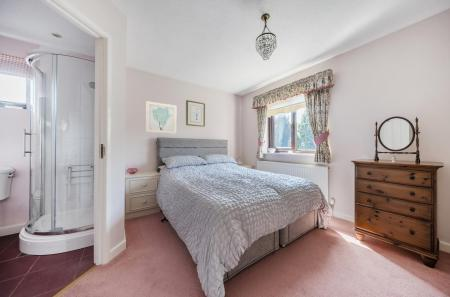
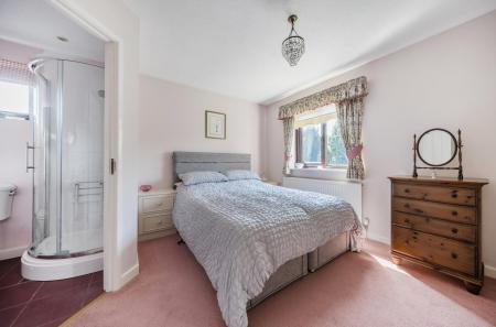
- wall art (161, 118)
